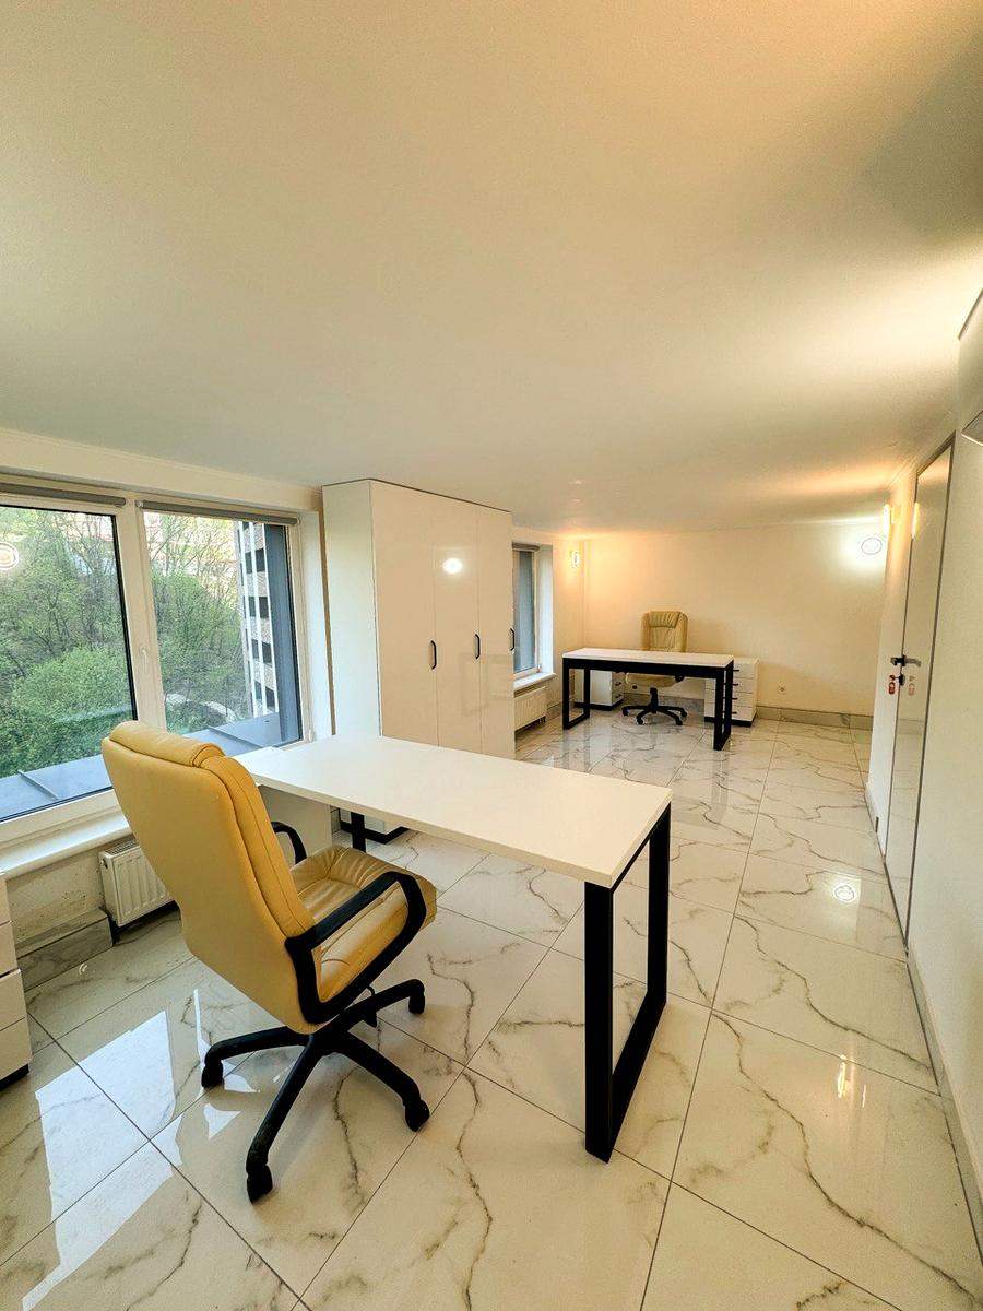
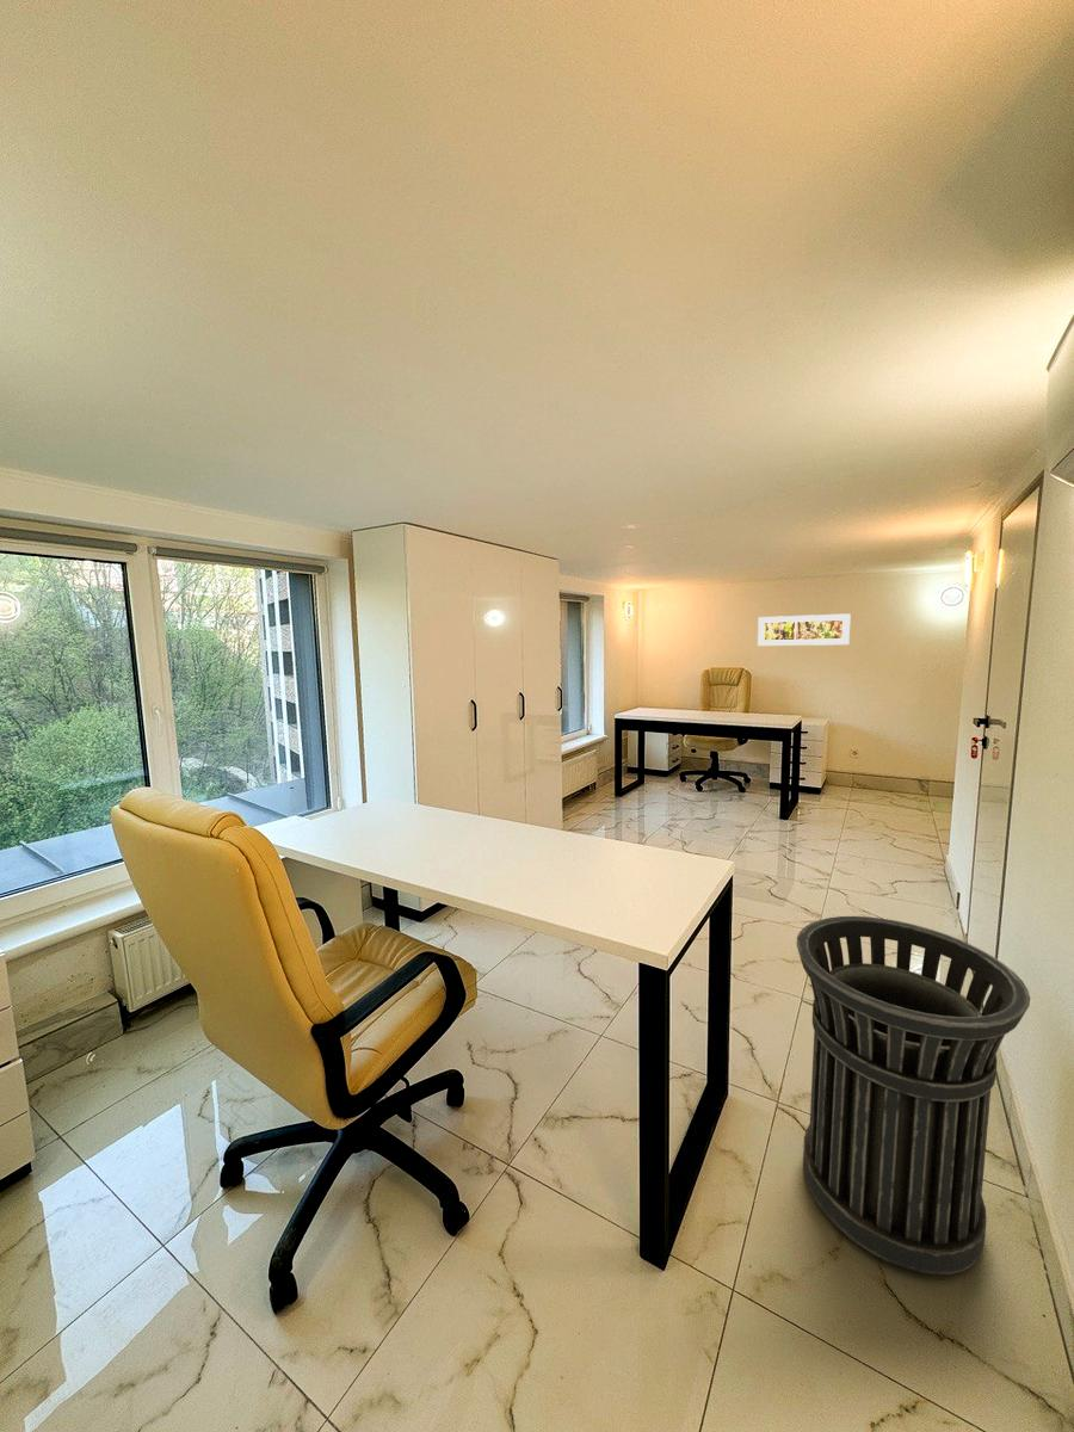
+ trash can (894, 1082)
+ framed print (802, 630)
